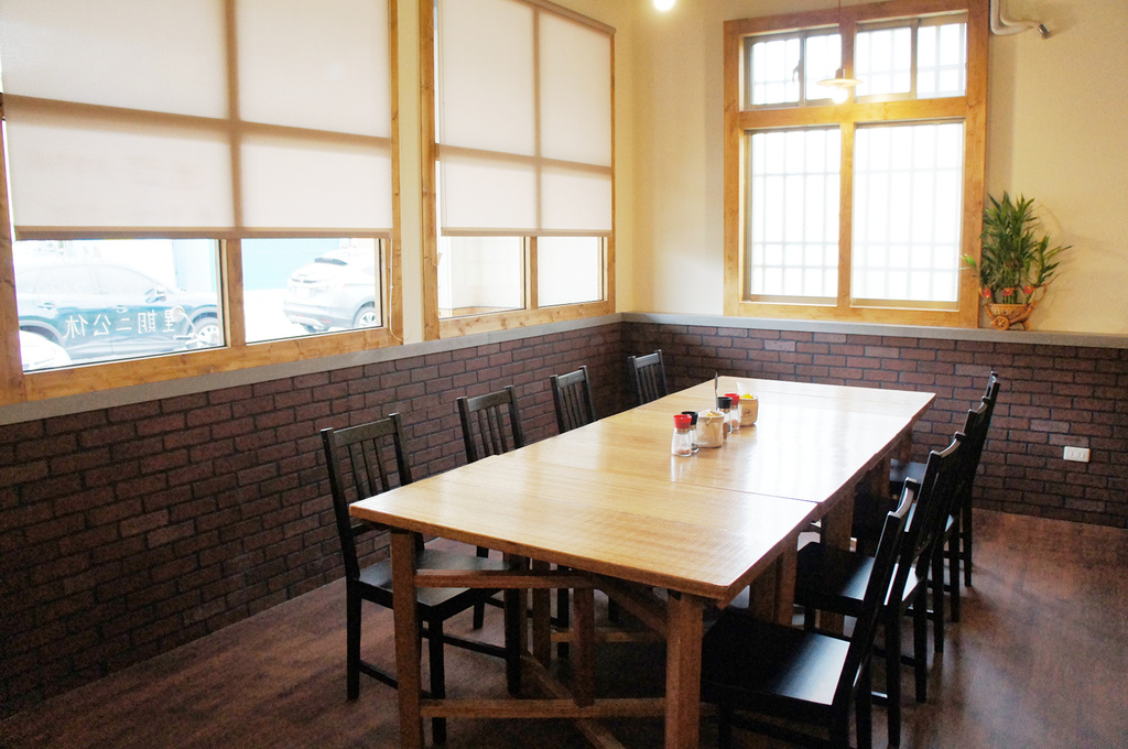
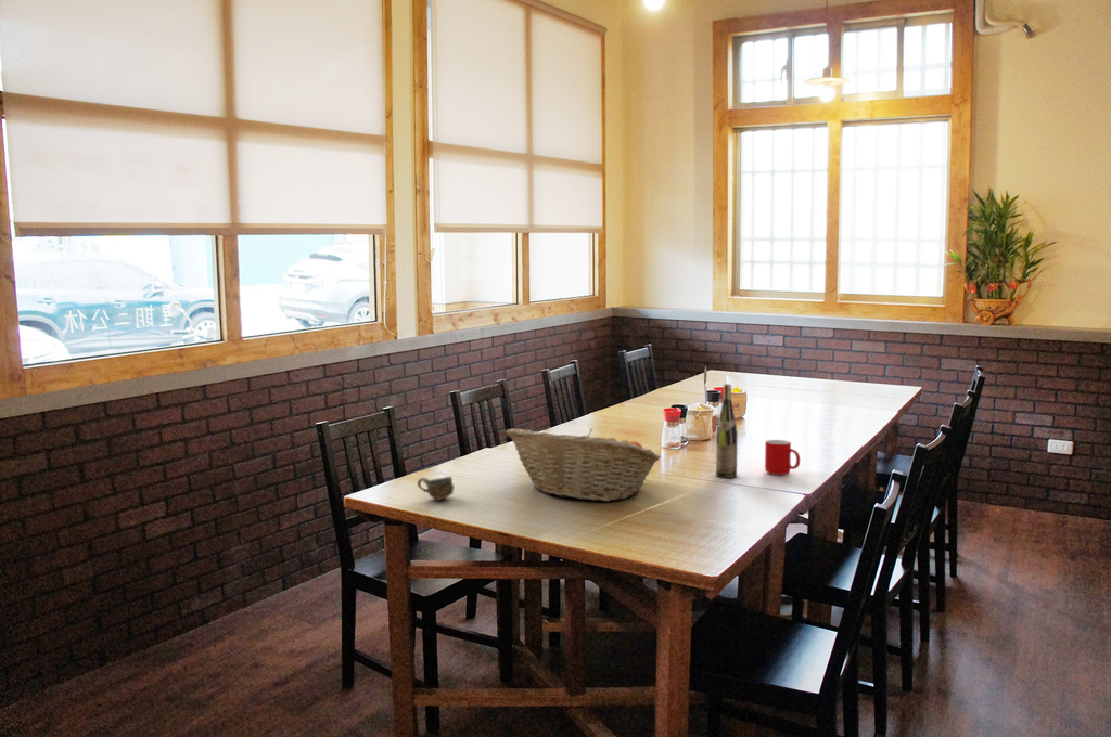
+ wine bottle (727, 429)
+ cup (782, 458)
+ fruit basket (582, 456)
+ cup (437, 488)
